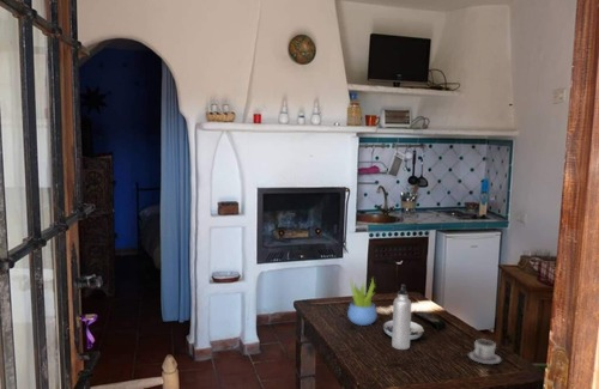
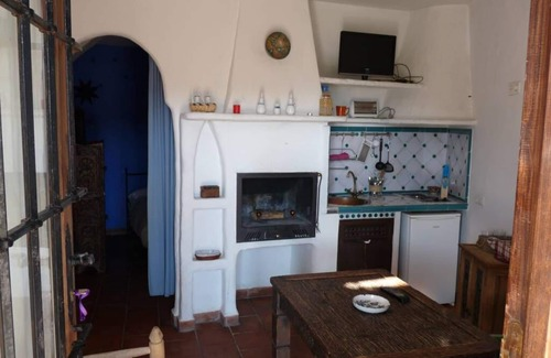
- water bottle (401, 315)
- succulent plant (363, 300)
- cup (484, 351)
